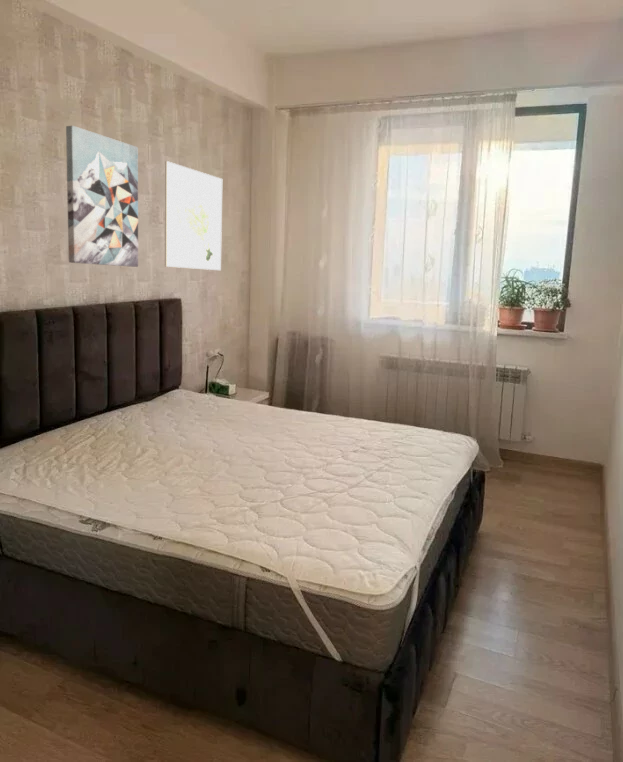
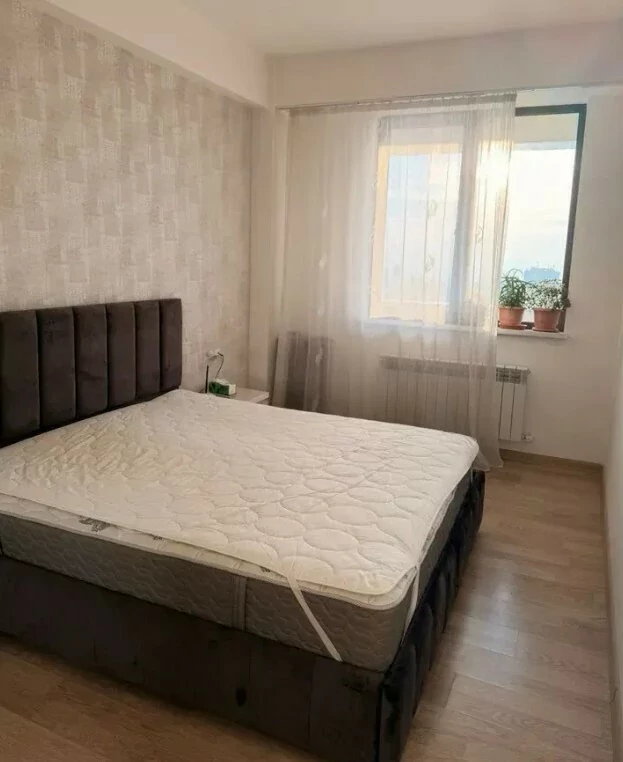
- wall art (195, 220)
- wall art (104, 202)
